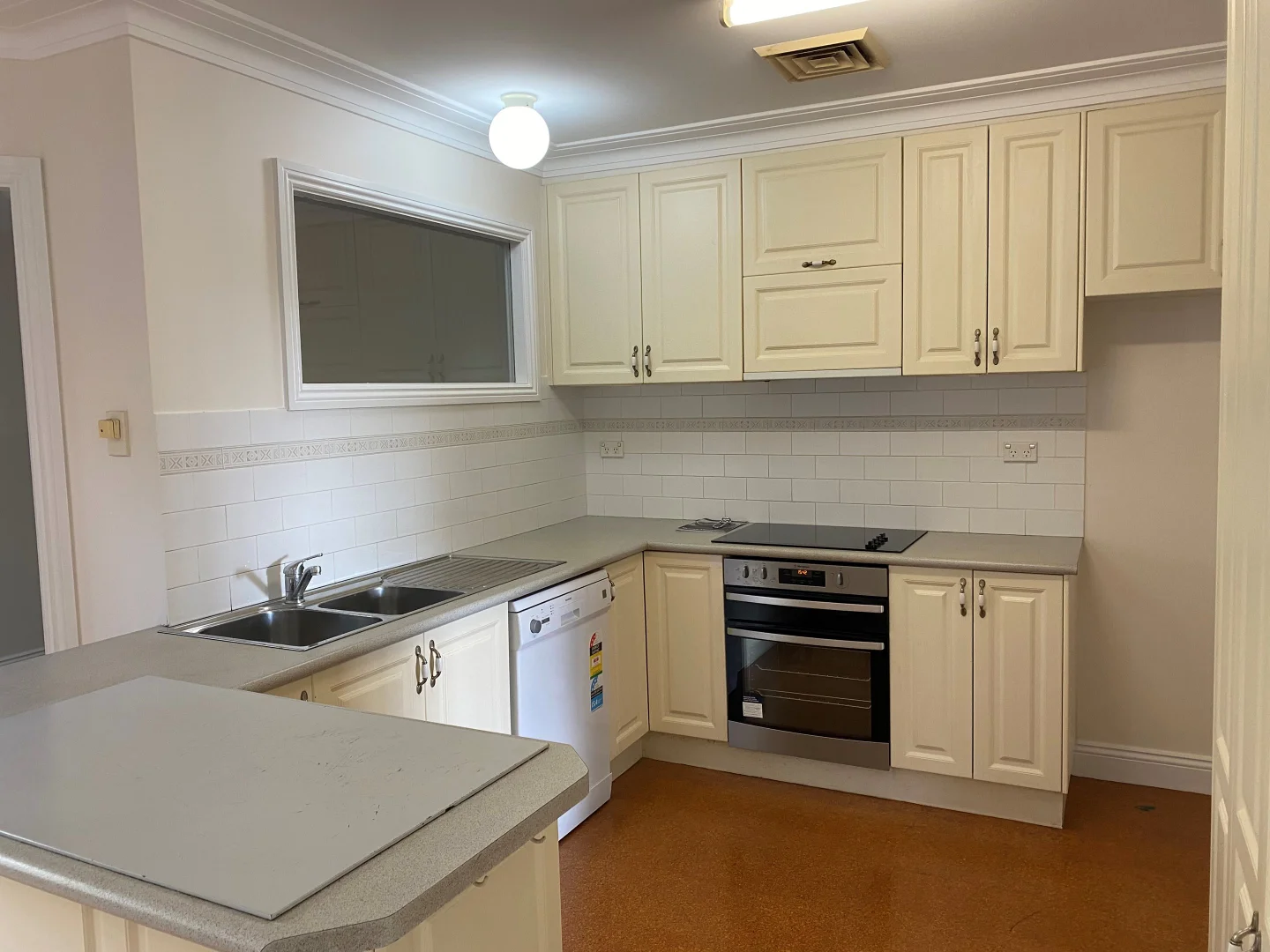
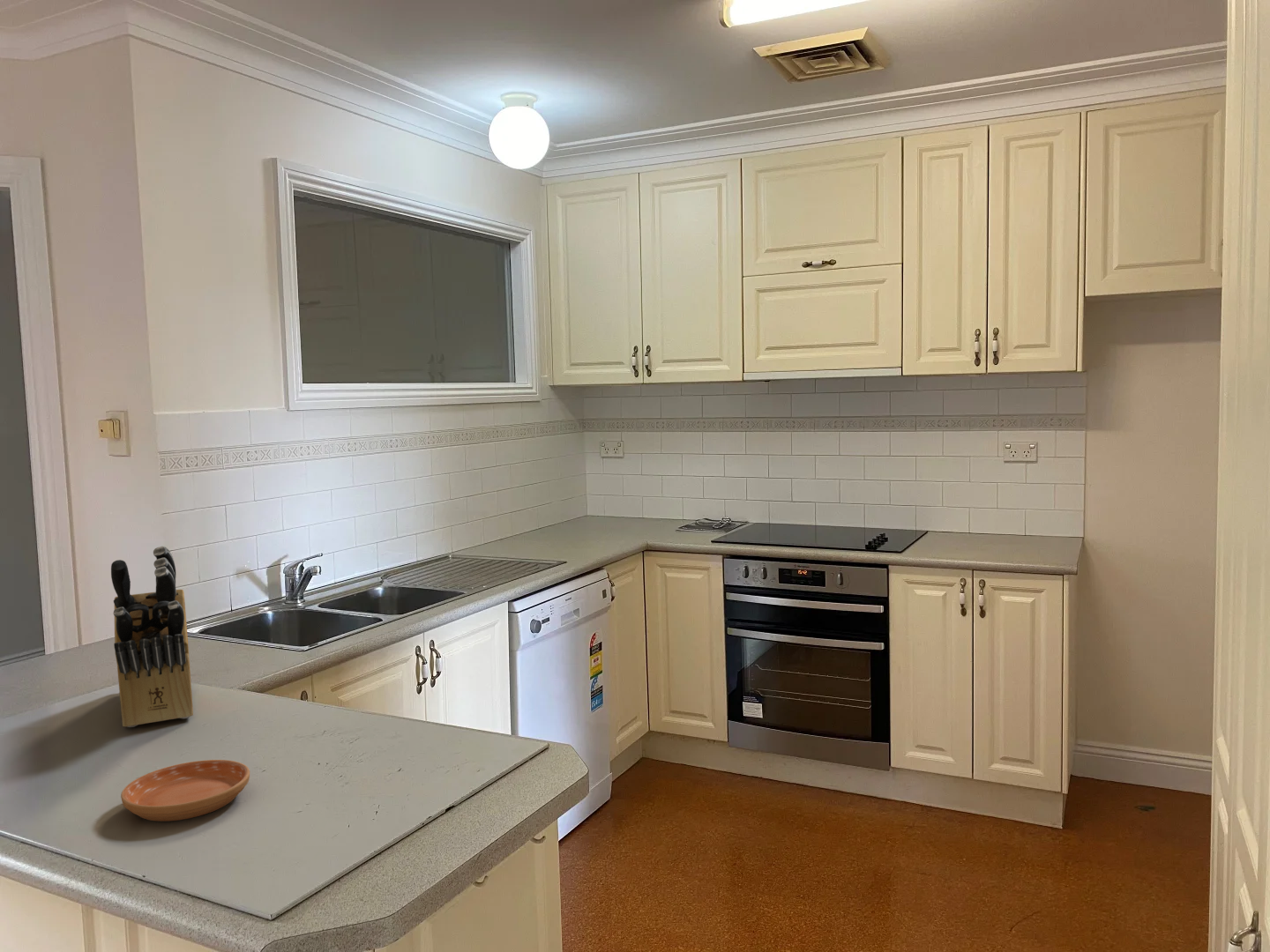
+ knife block (153, 626)
+ saucer (187, 791)
